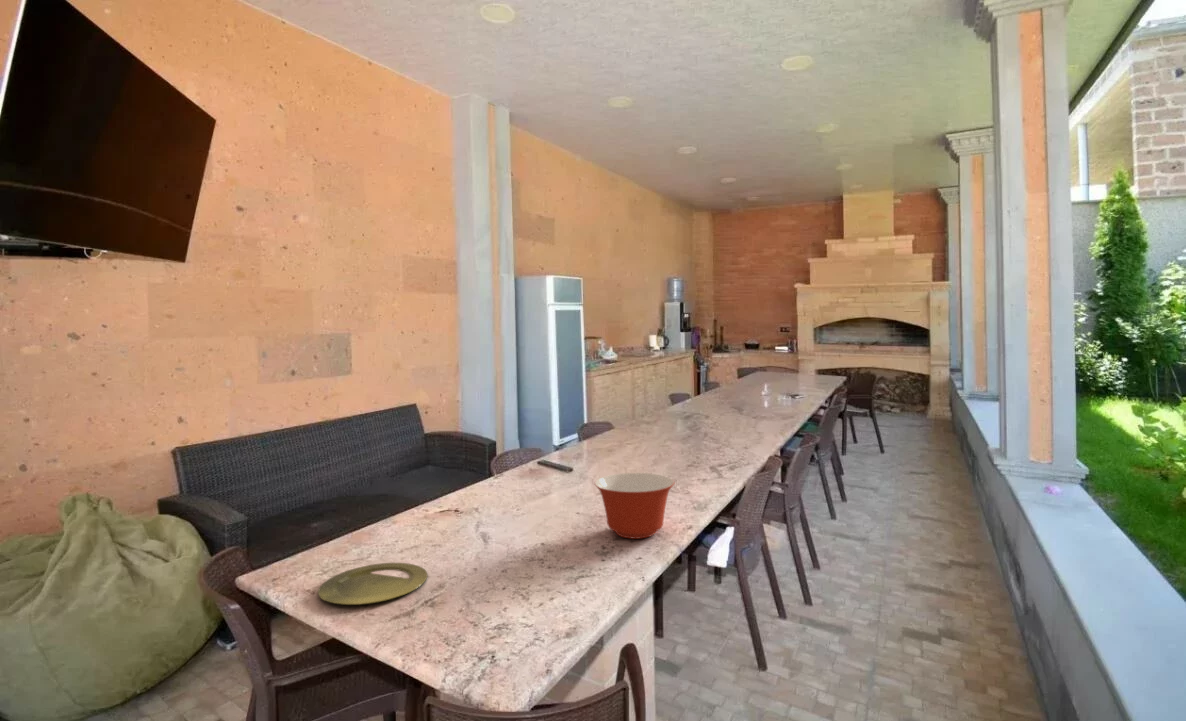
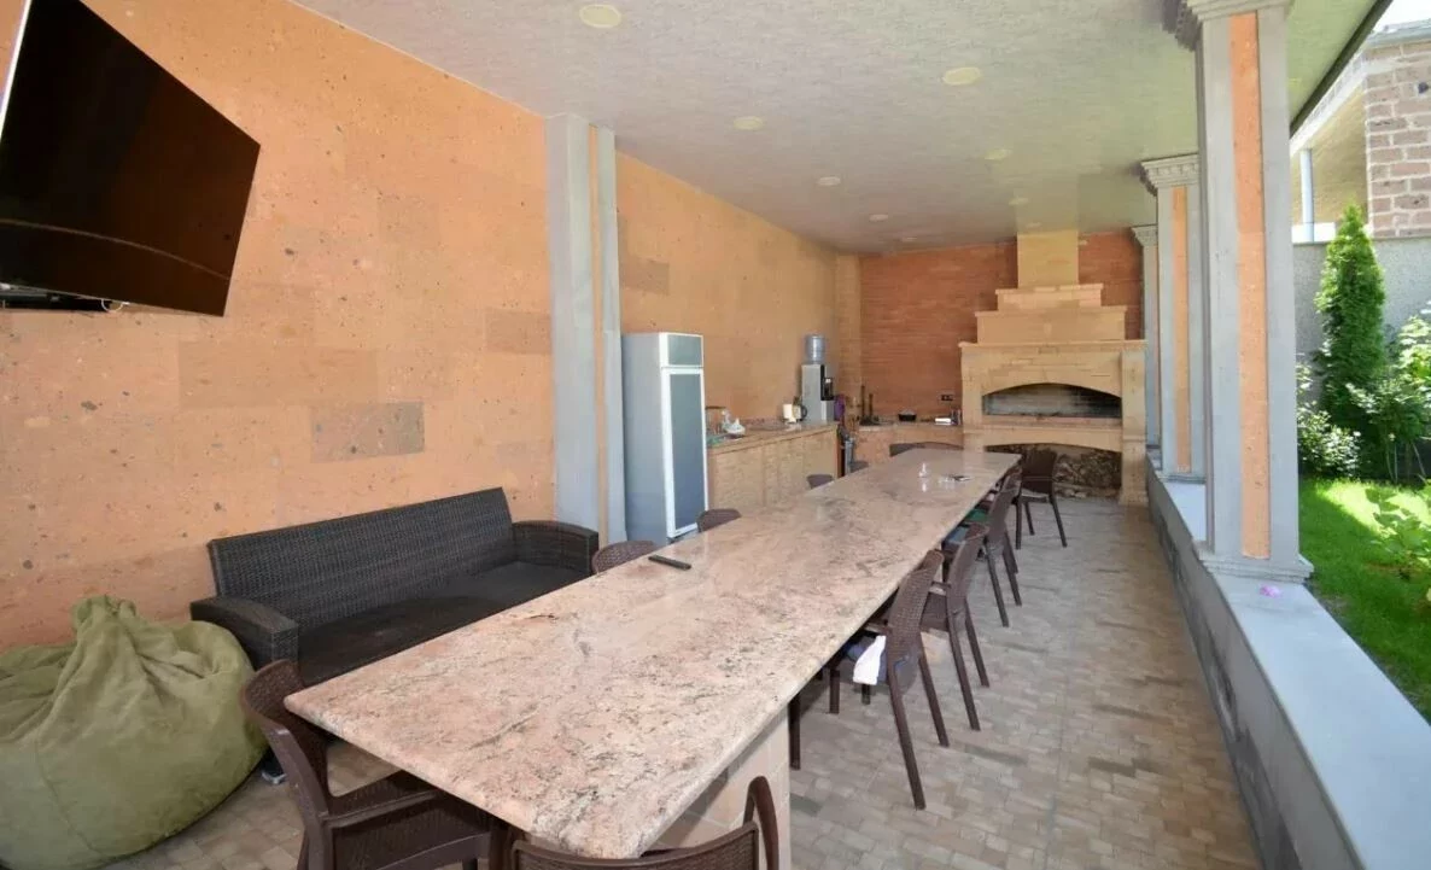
- mixing bowl (634, 506)
- plate (374, 582)
